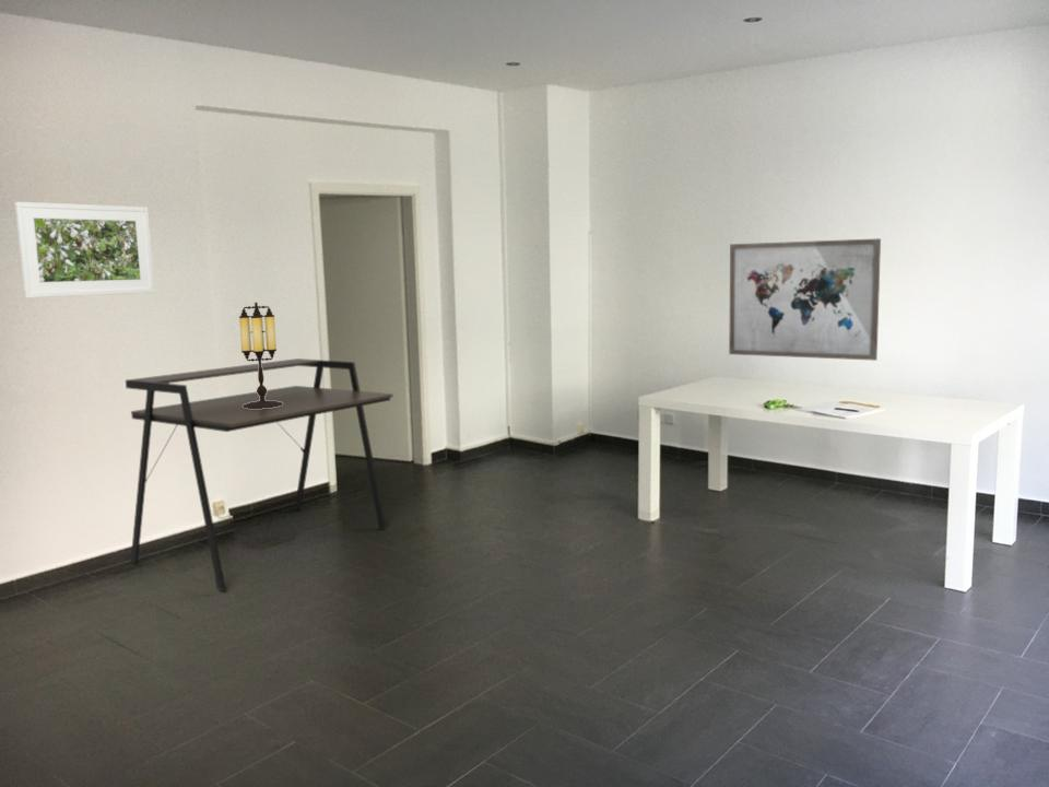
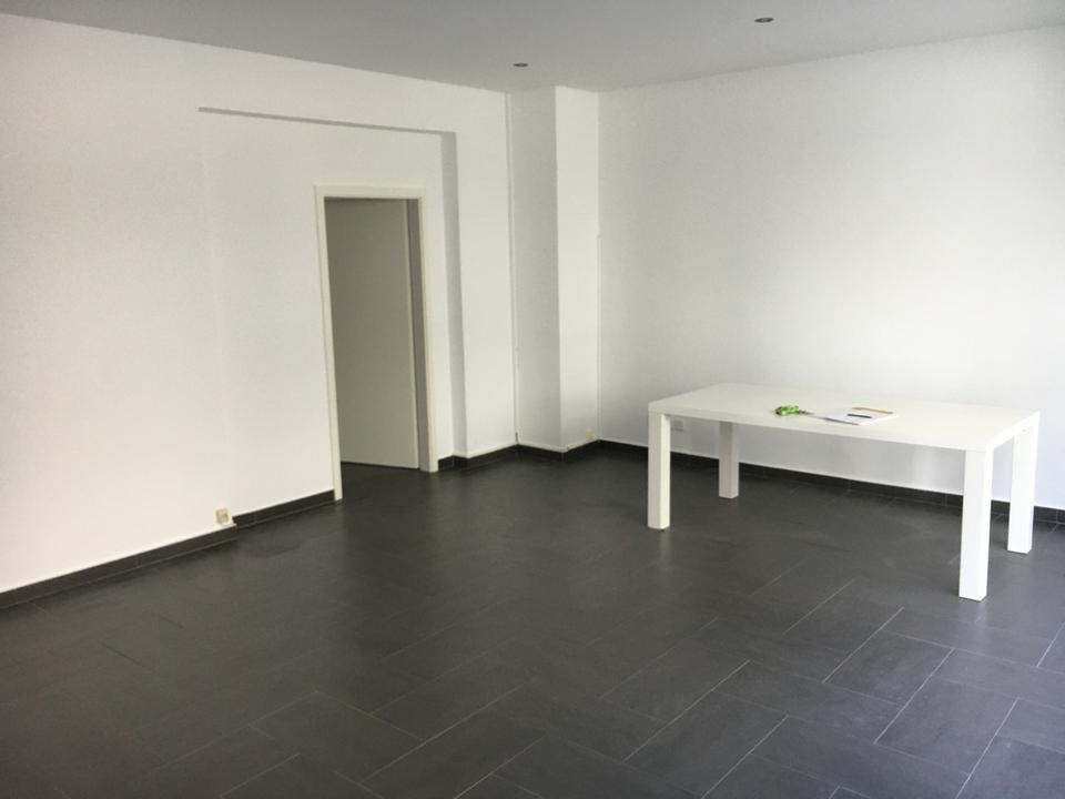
- table lamp (259, 353)
- desk (290, 436)
- wall art (800, 299)
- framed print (89, 250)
